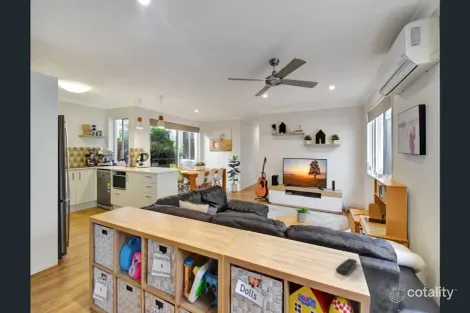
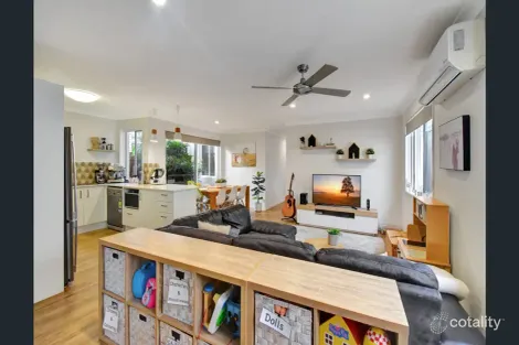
- remote control (347, 264)
